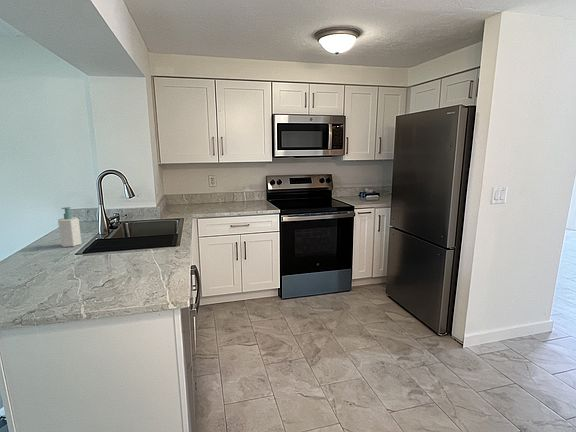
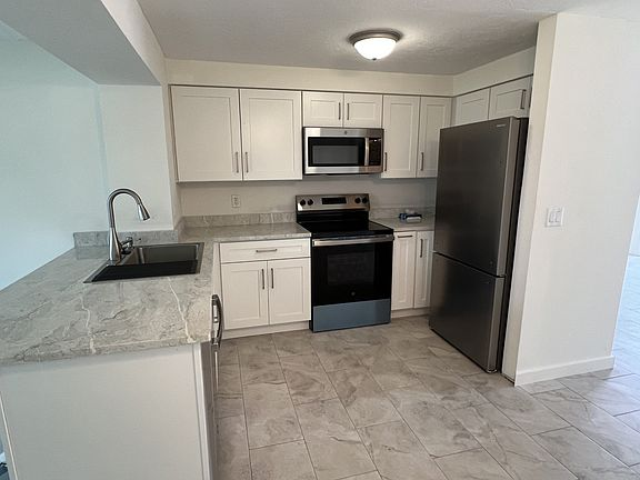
- soap bottle (69, 226)
